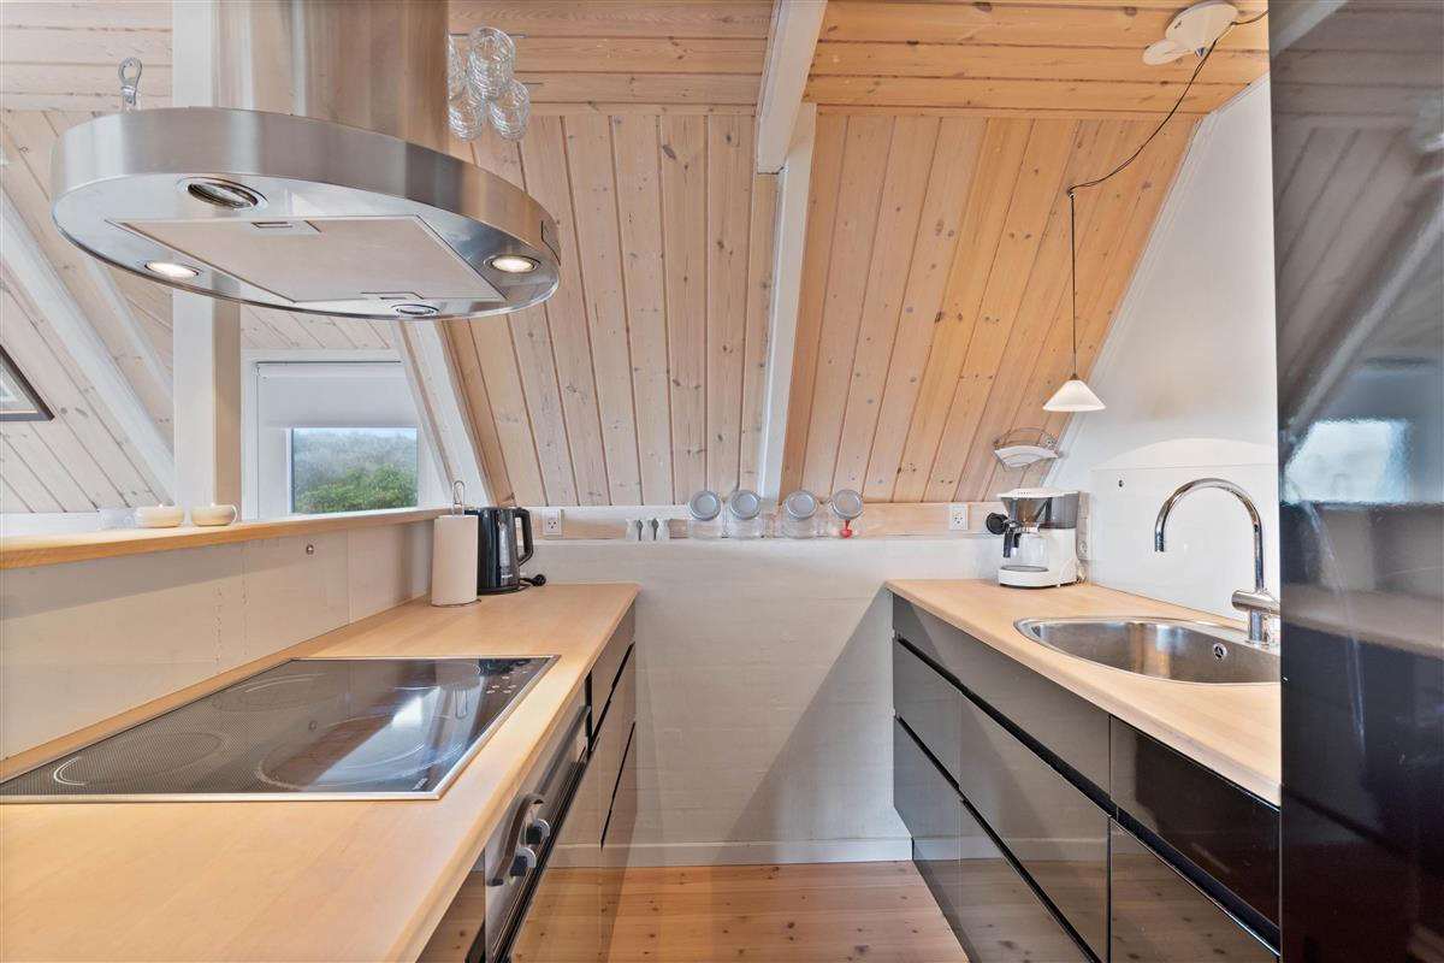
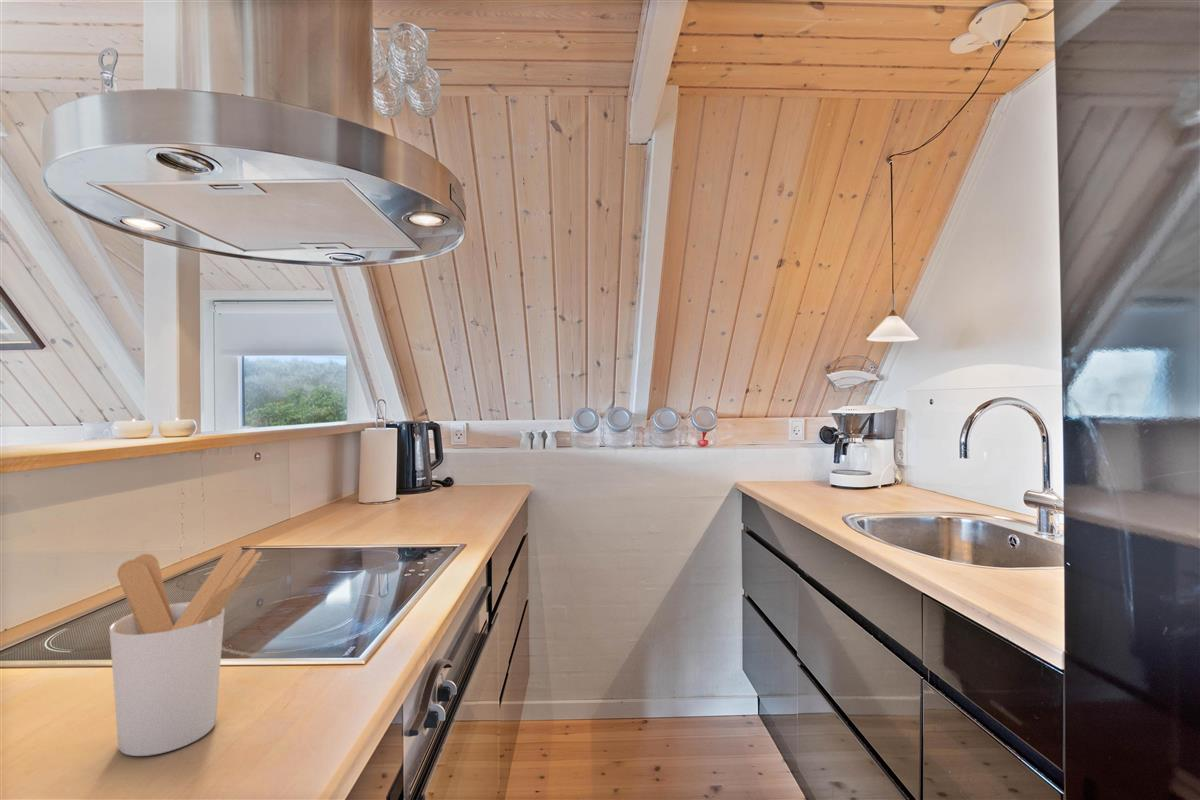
+ utensil holder (193, 637)
